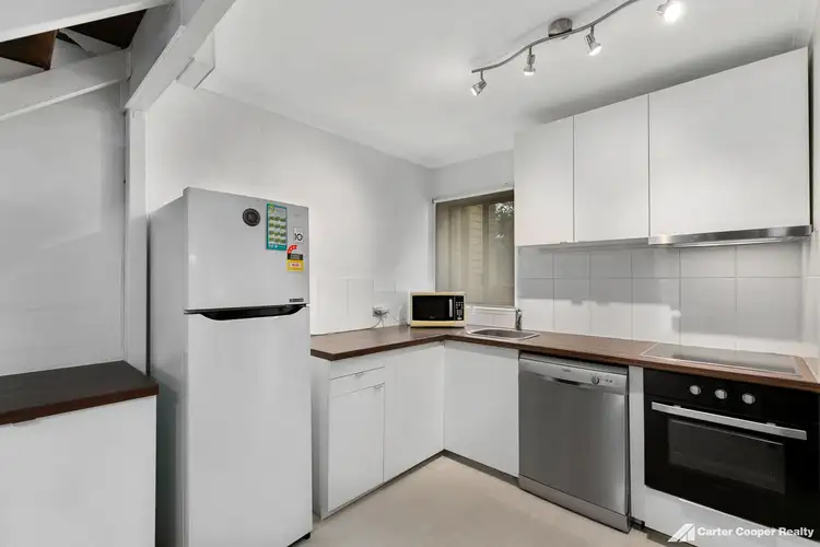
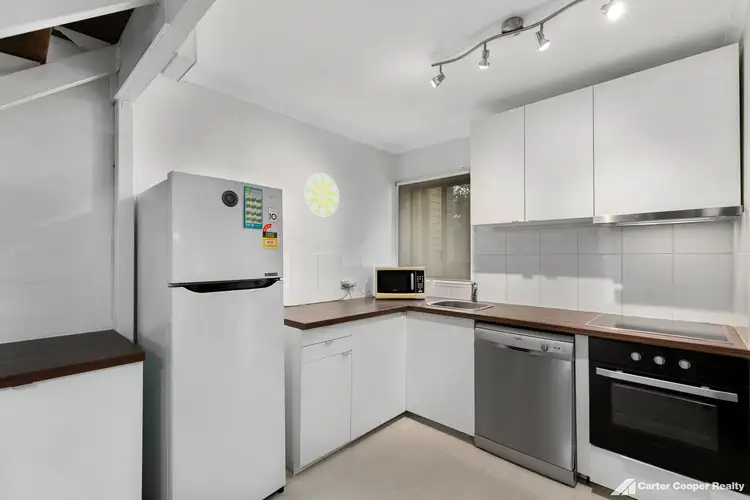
+ decorative plate (322, 194)
